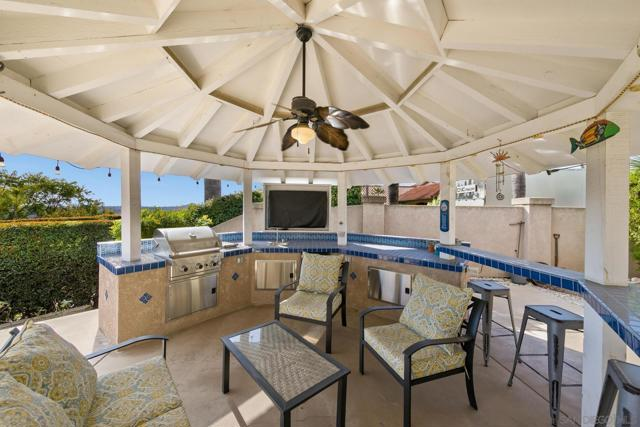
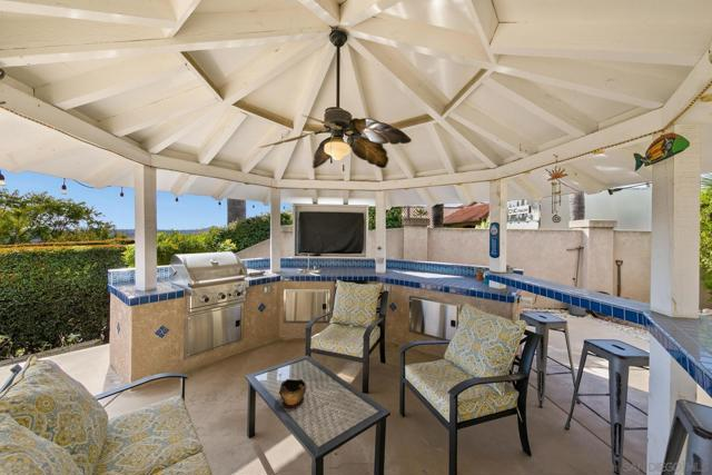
+ decorative bowl (293, 390)
